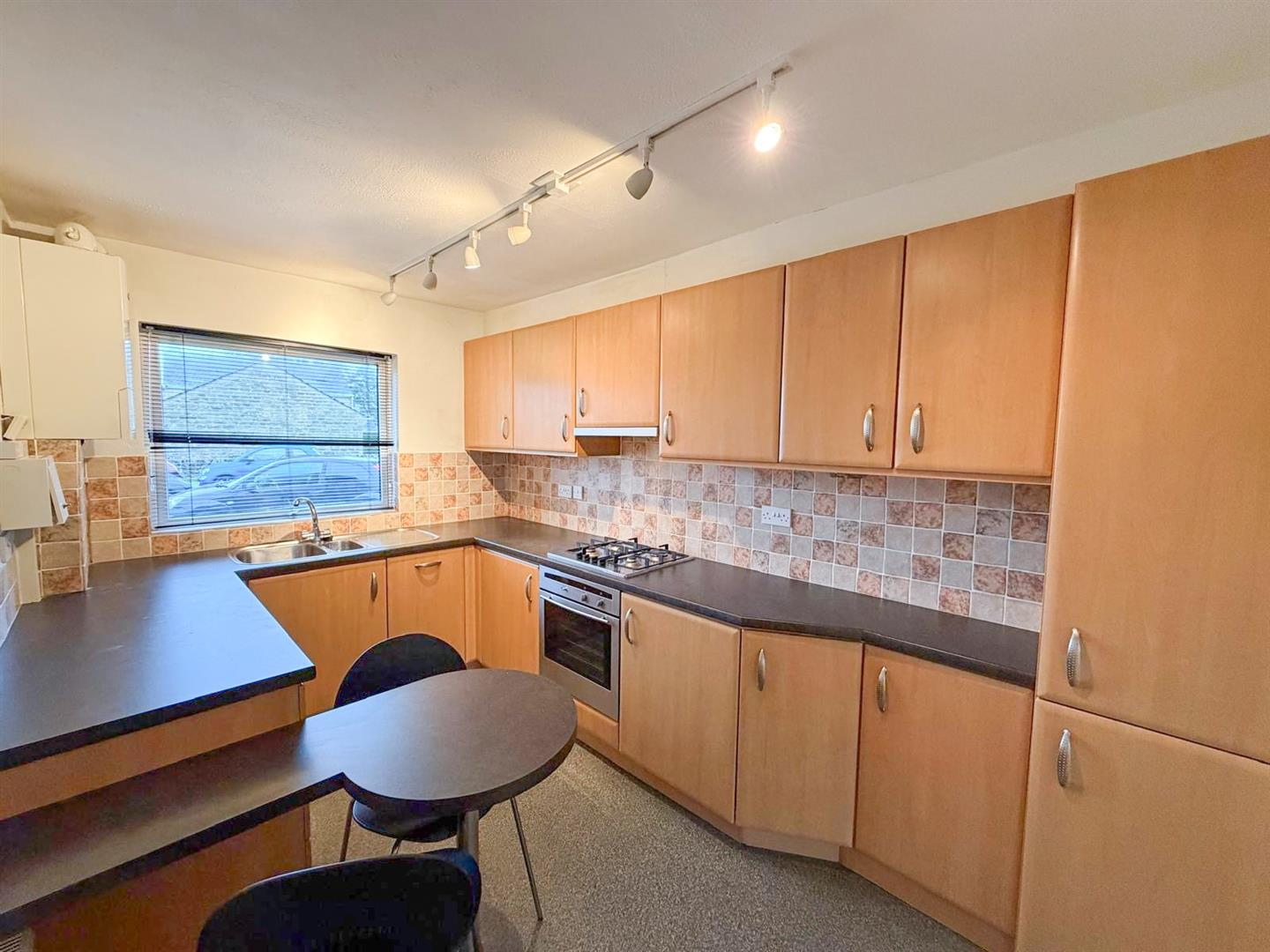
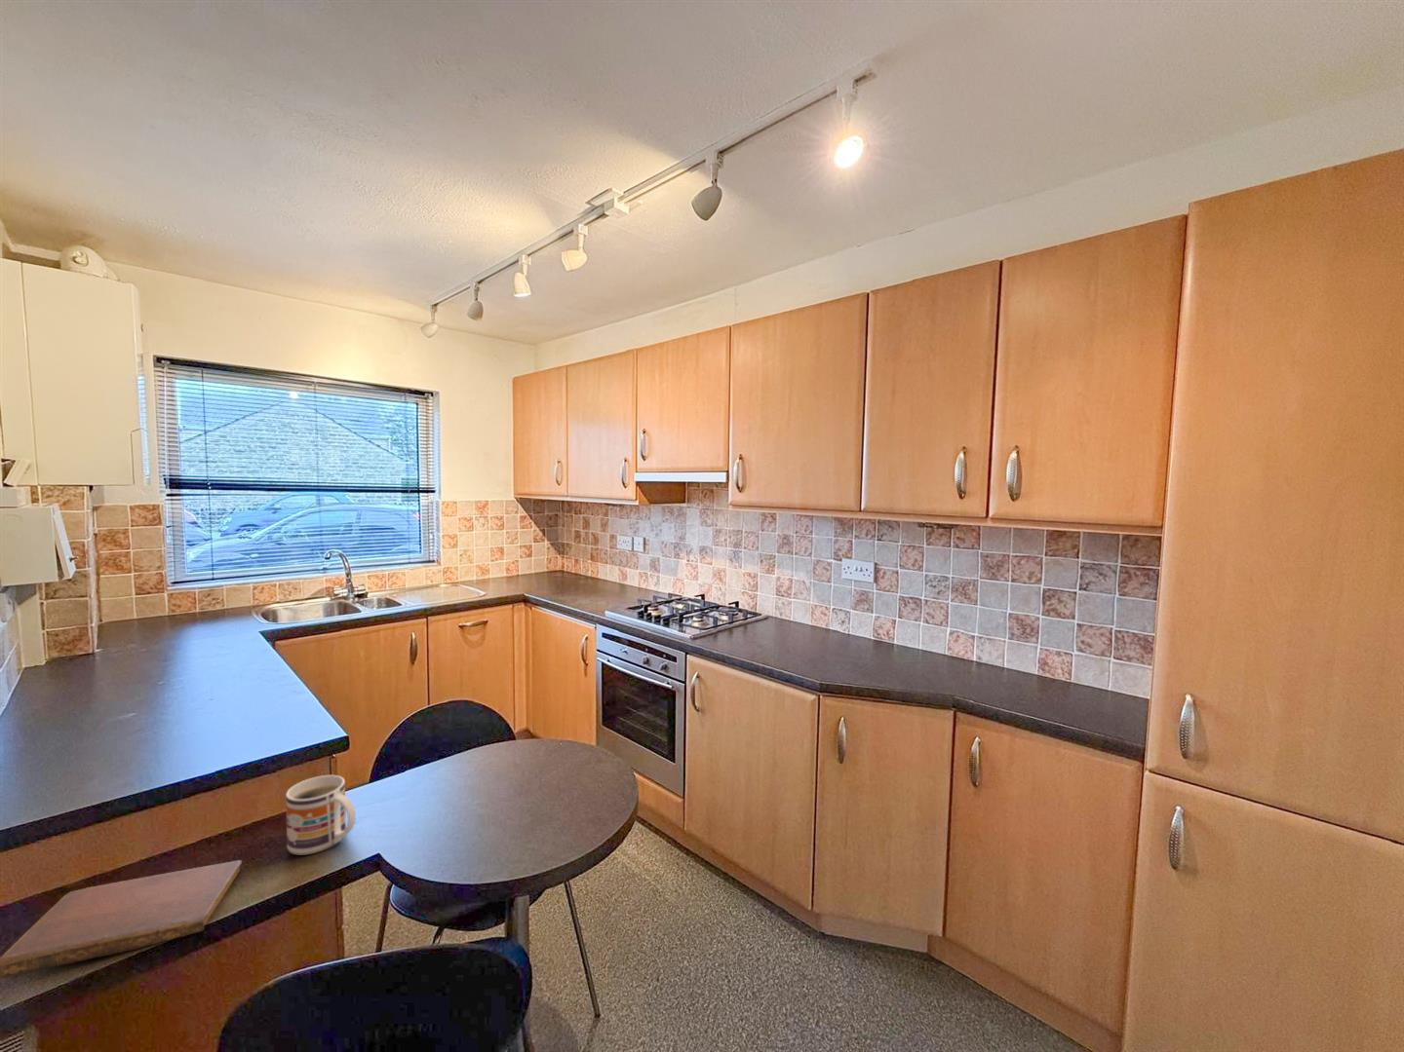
+ notebook (134, 913)
+ mug (318, 814)
